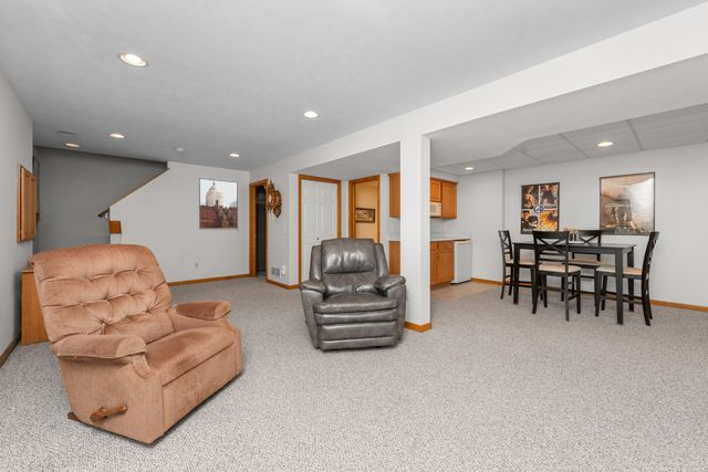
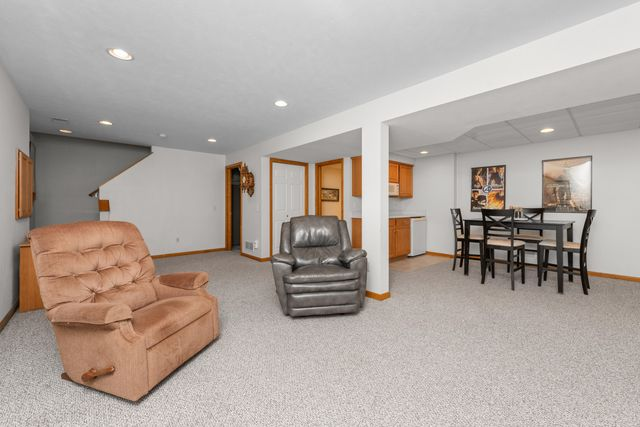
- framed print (219, 204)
